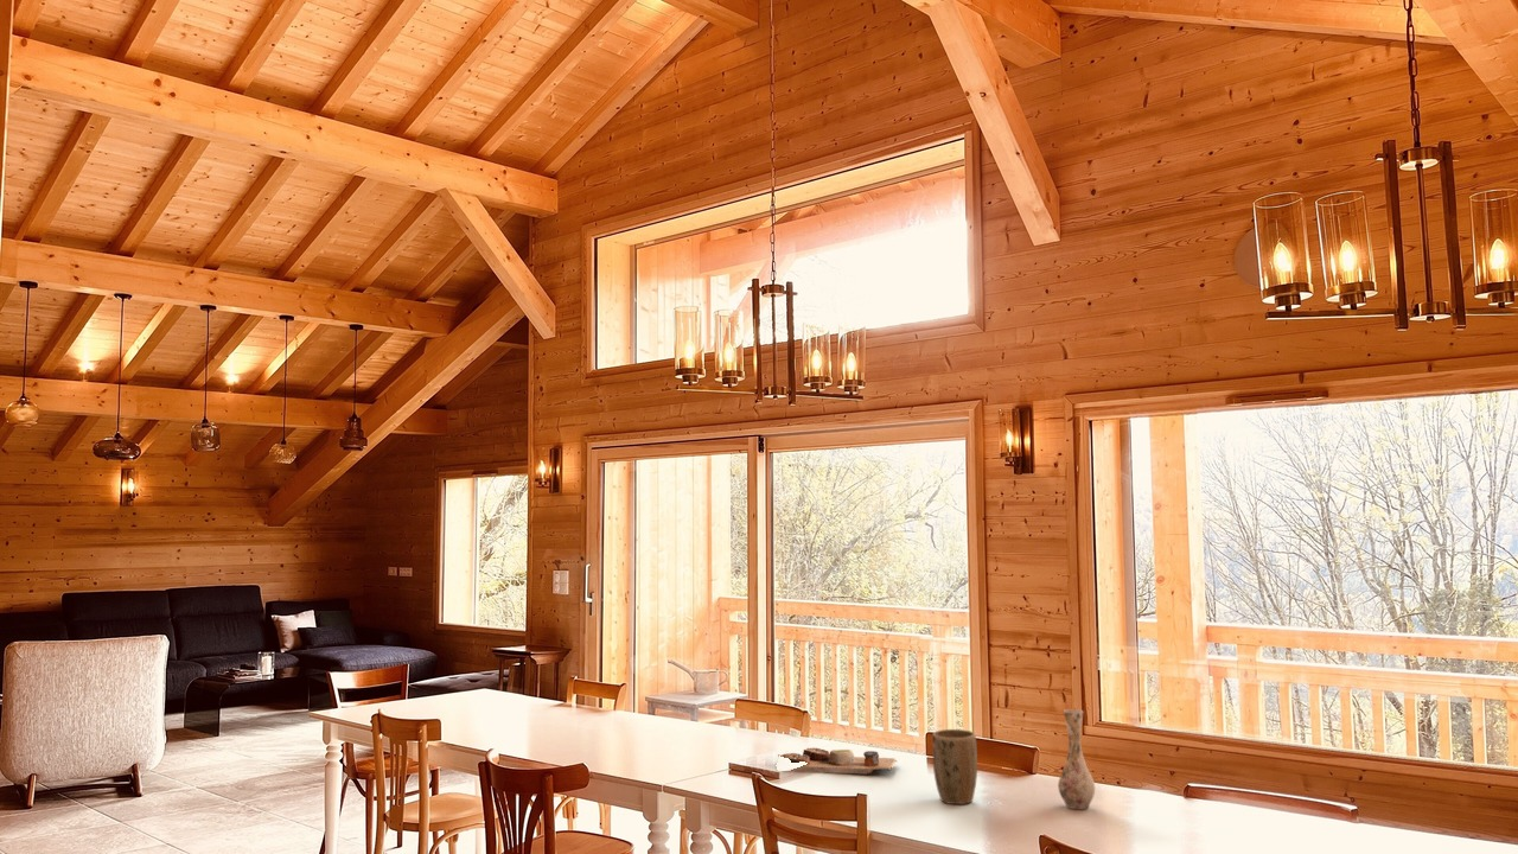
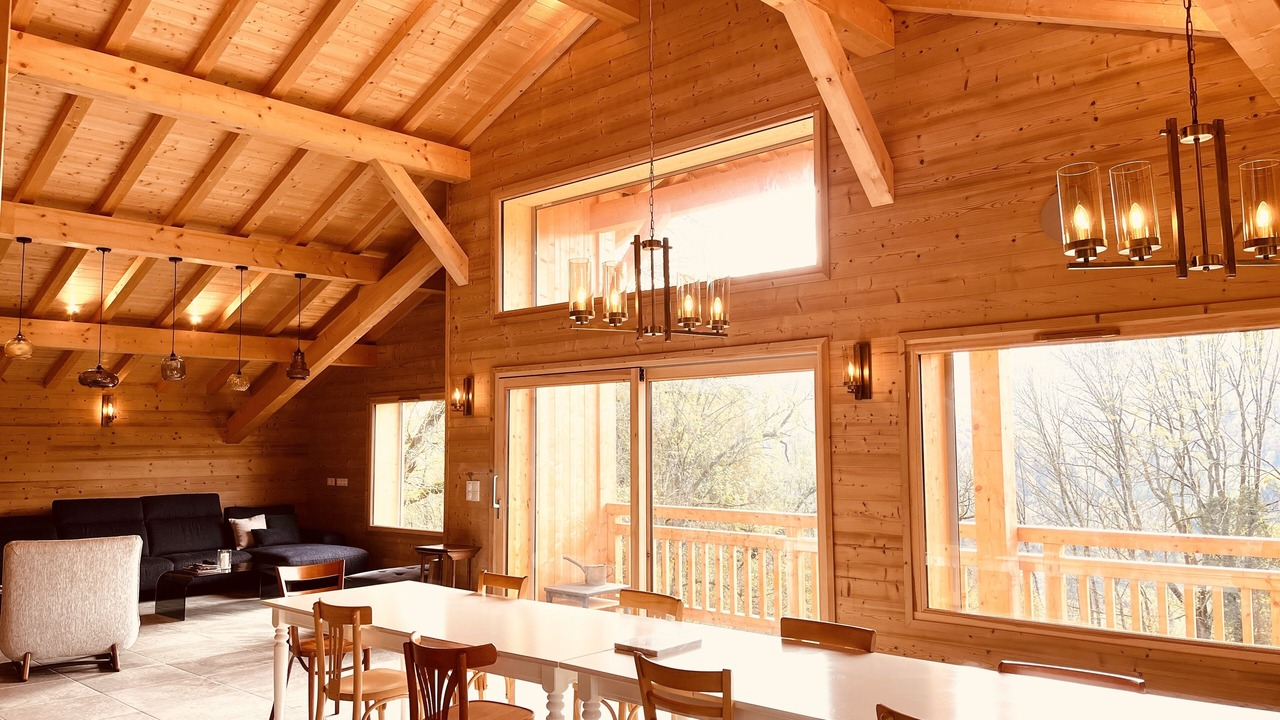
- cutting board (836, 757)
- plant pot (955, 766)
- vase (1074, 758)
